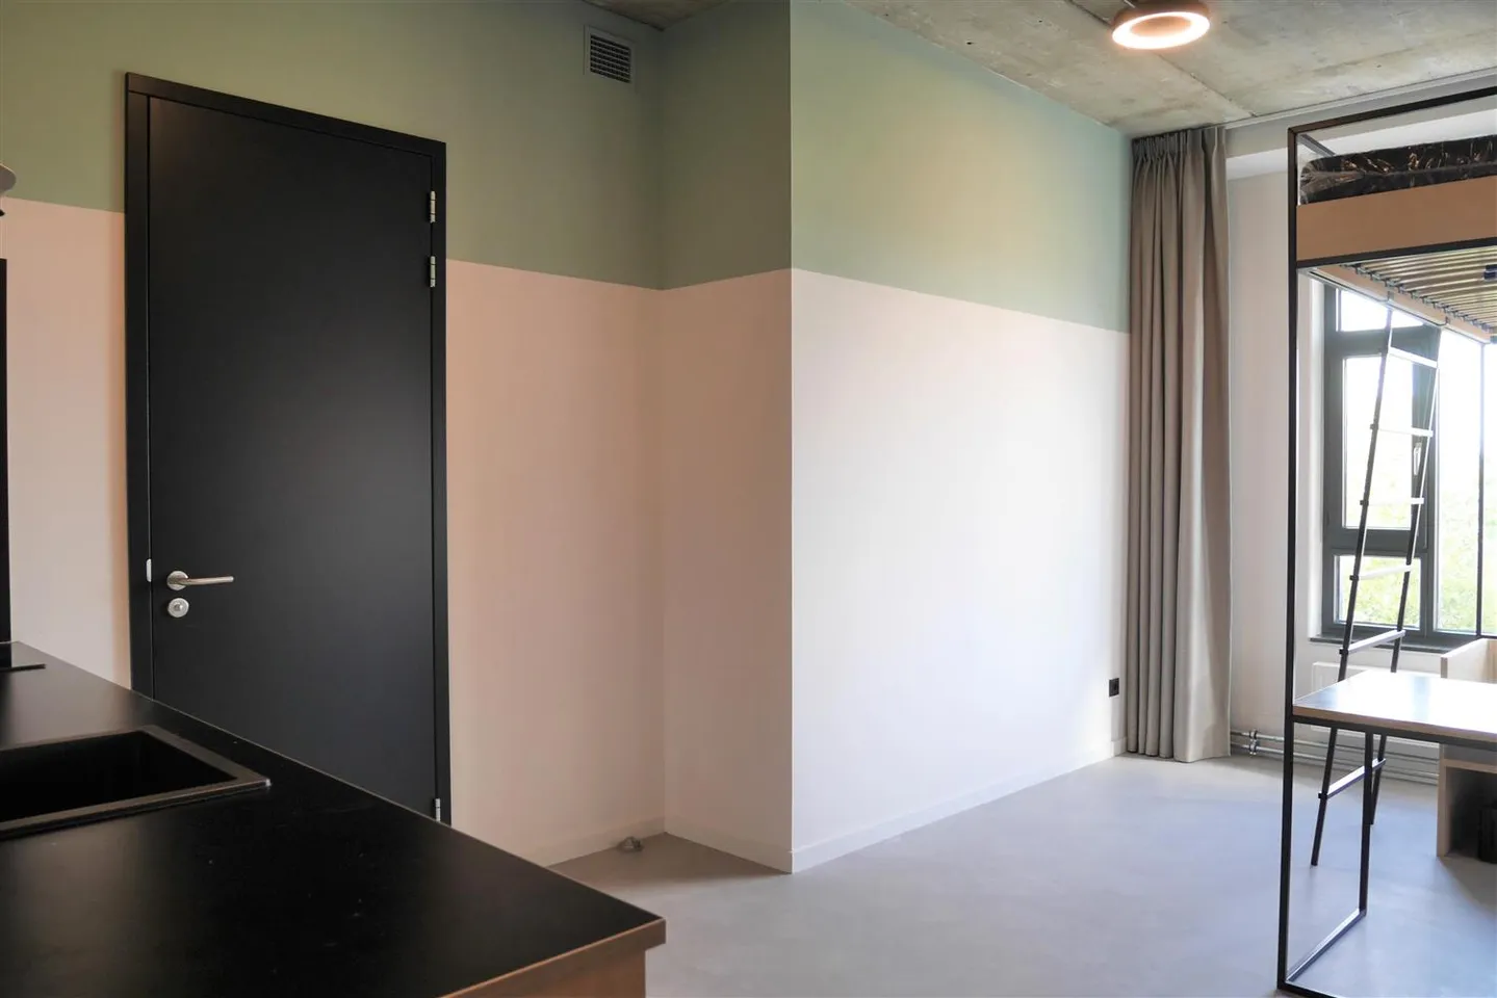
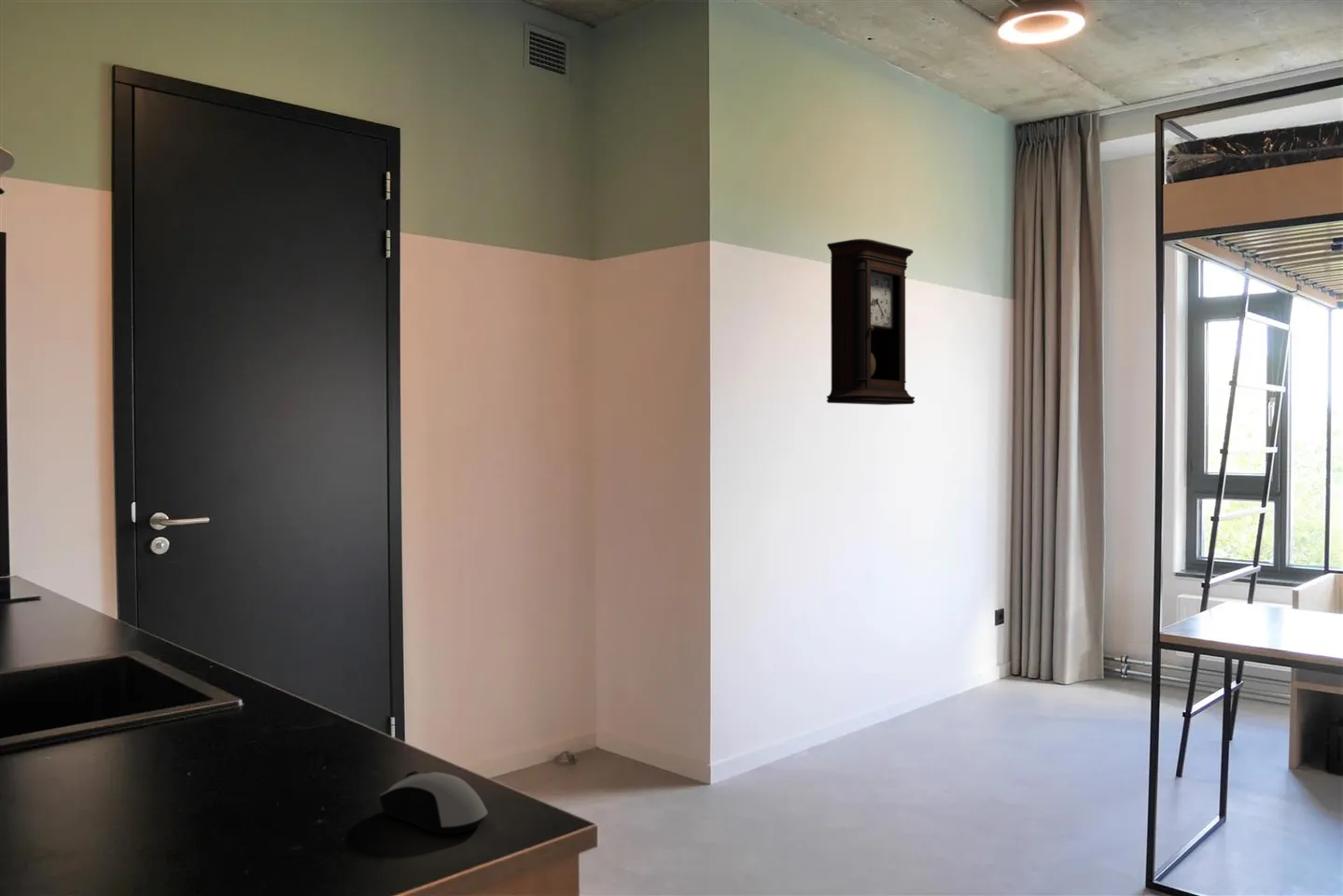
+ pendulum clock (874, 325)
+ computer mouse (435, 794)
